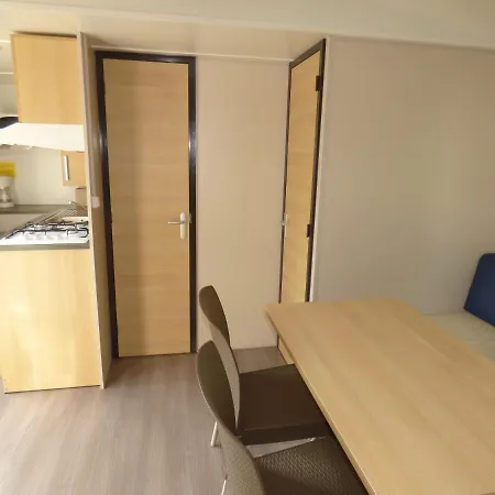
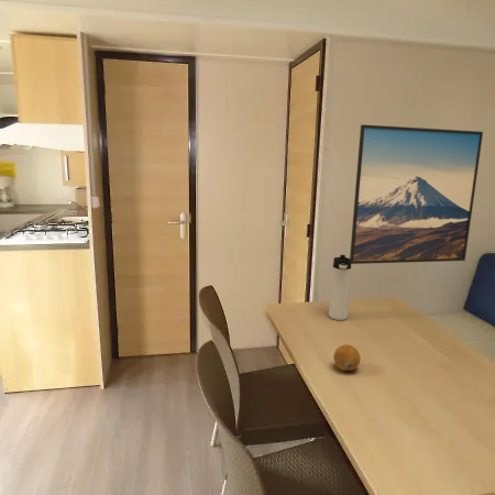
+ thermos bottle (340, 287)
+ fruit (346, 358)
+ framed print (416, 197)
